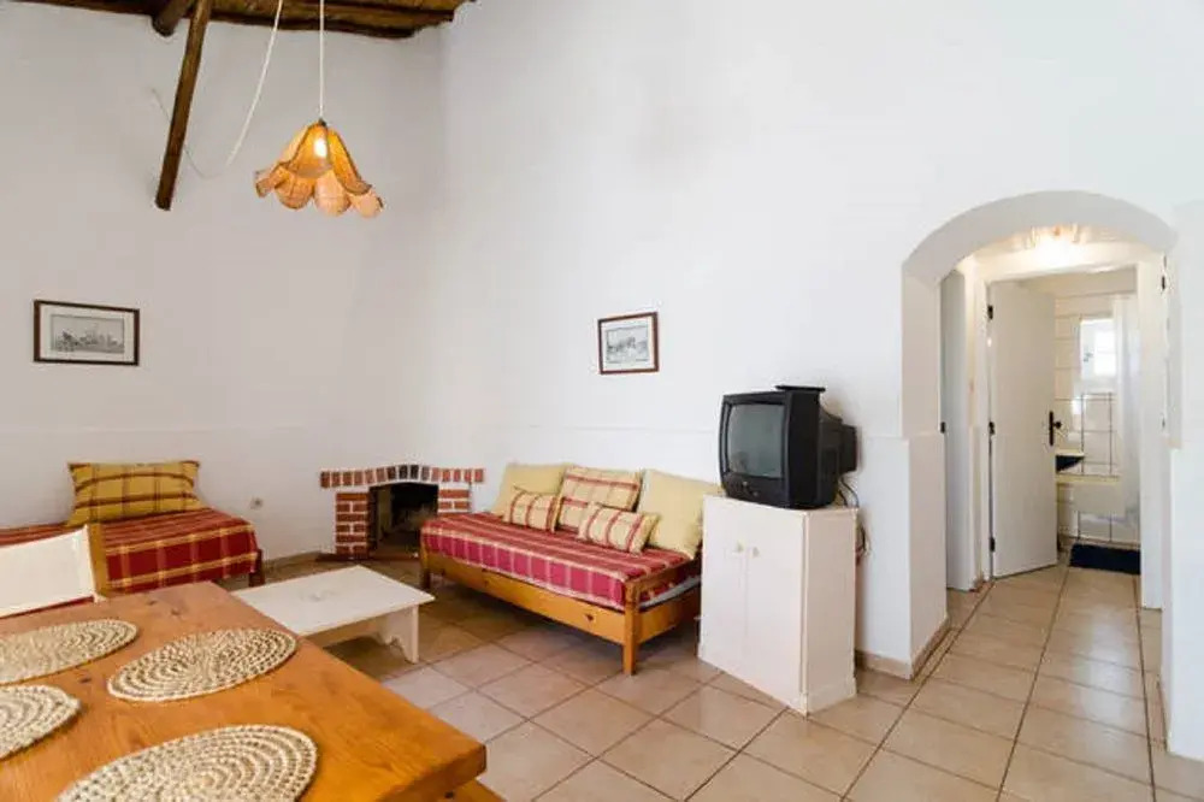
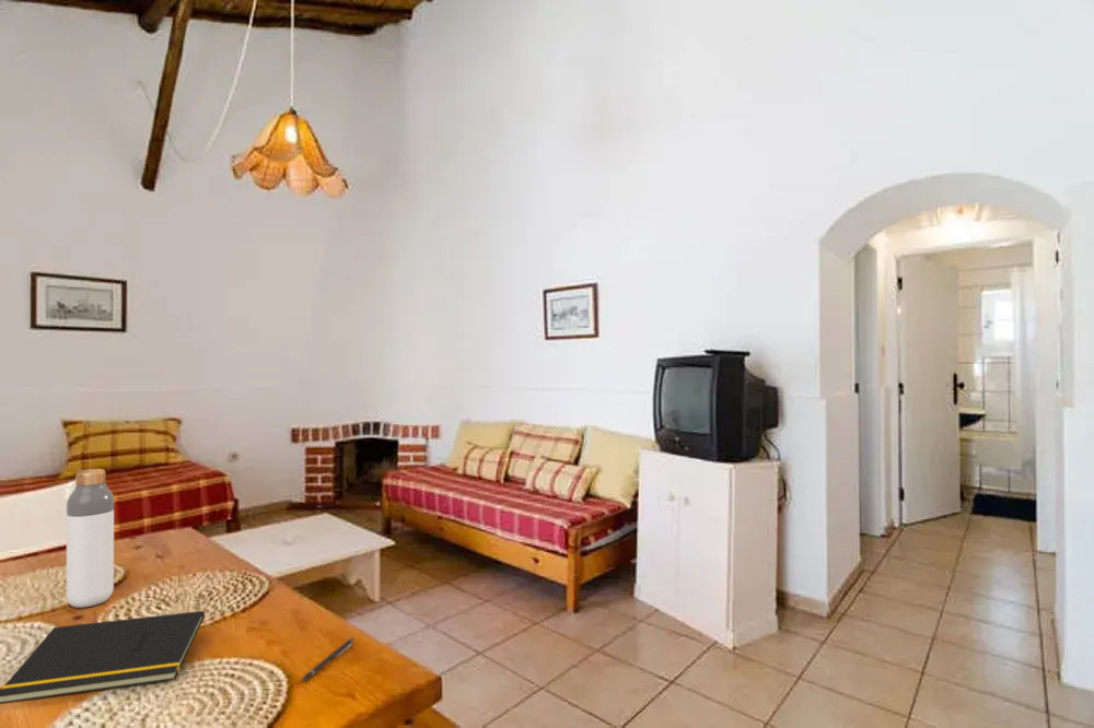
+ pen (328, 659)
+ bottle (90, 536)
+ notepad (112, 651)
